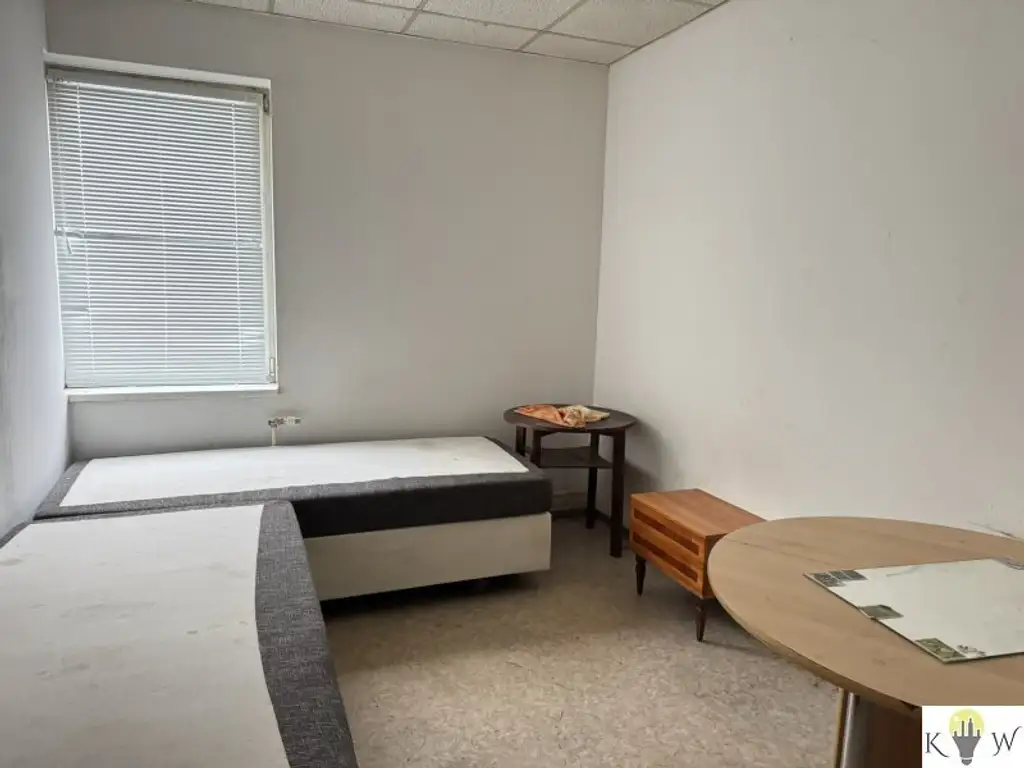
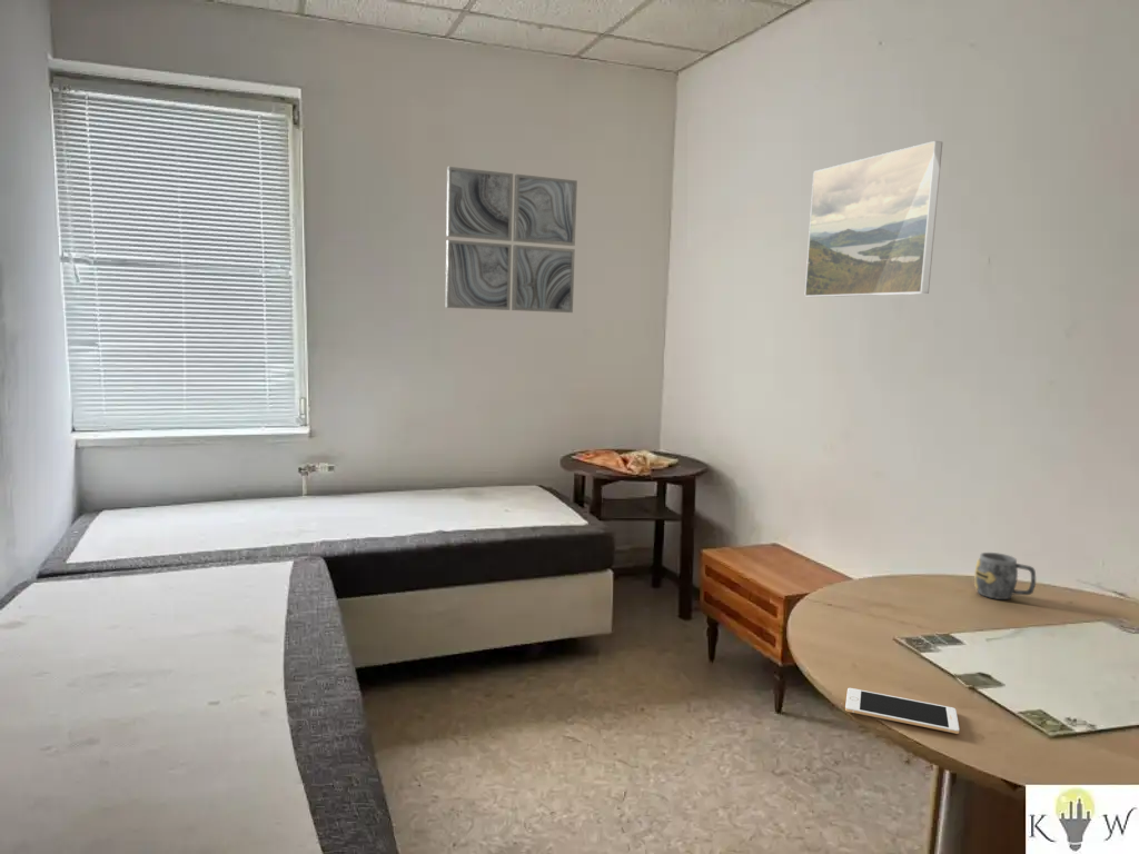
+ mug (1004, 577)
+ wall art (511, 245)
+ cell phone (900, 709)
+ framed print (865, 227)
